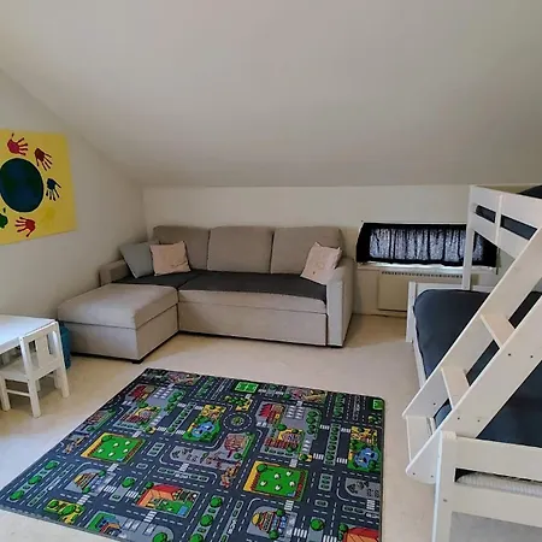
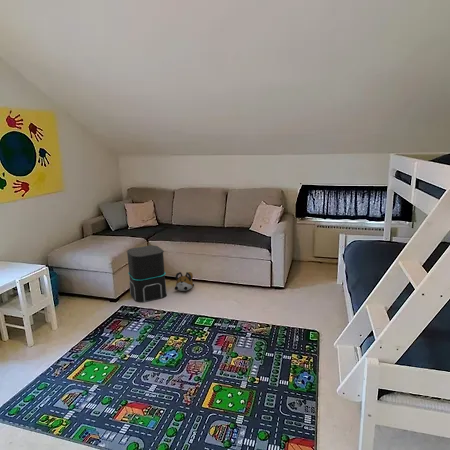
+ plush toy (185, 279)
+ speaker (146, 272)
